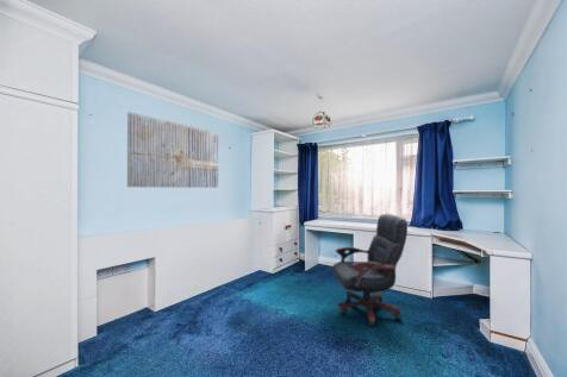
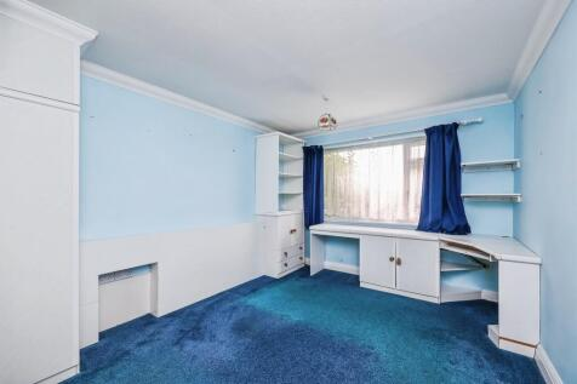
- wall art (180, 156)
- office chair (366, 263)
